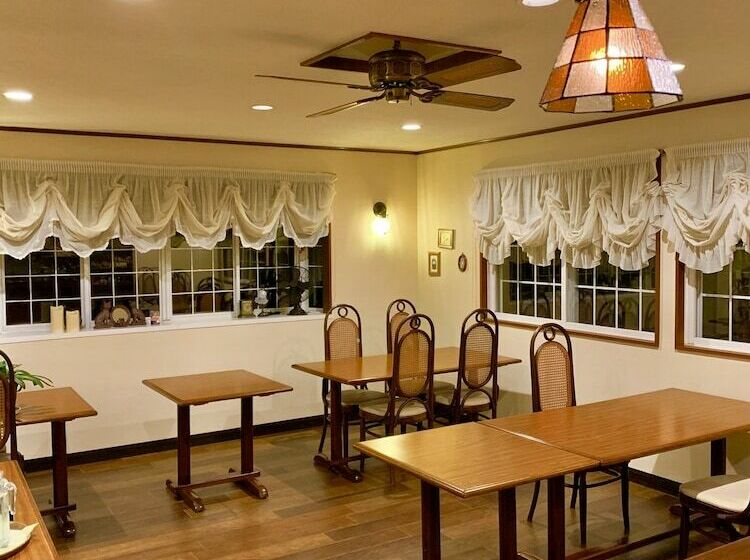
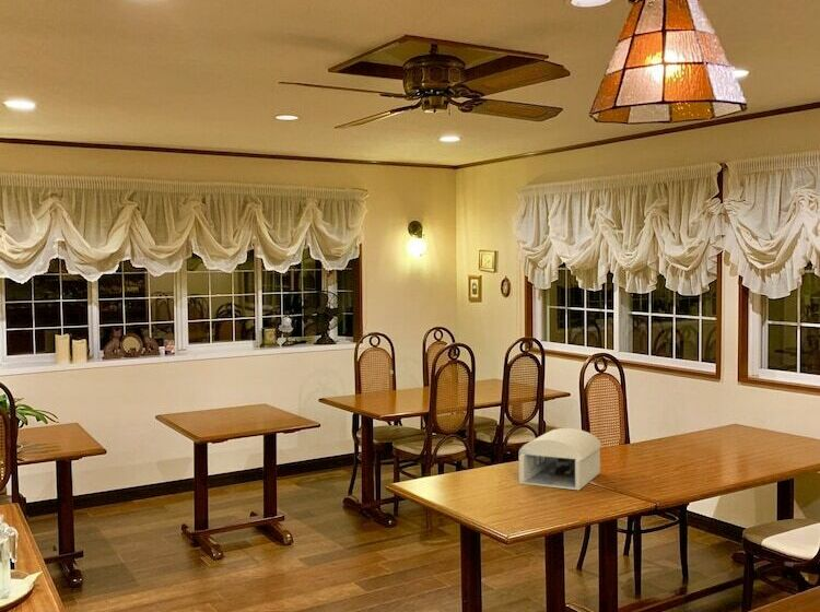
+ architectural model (560, 456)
